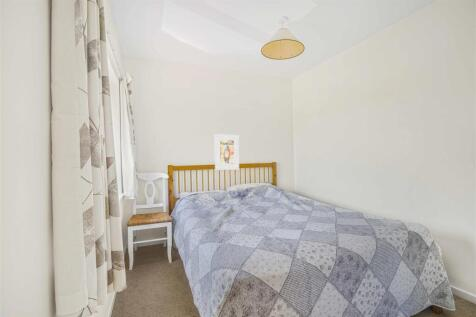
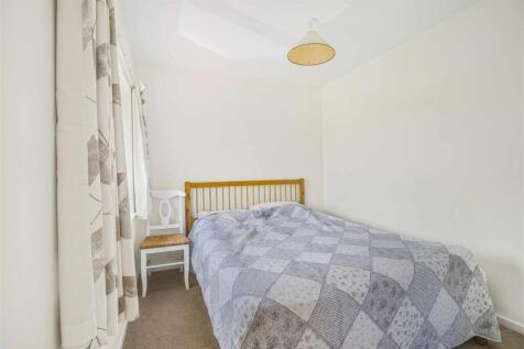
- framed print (226, 152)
